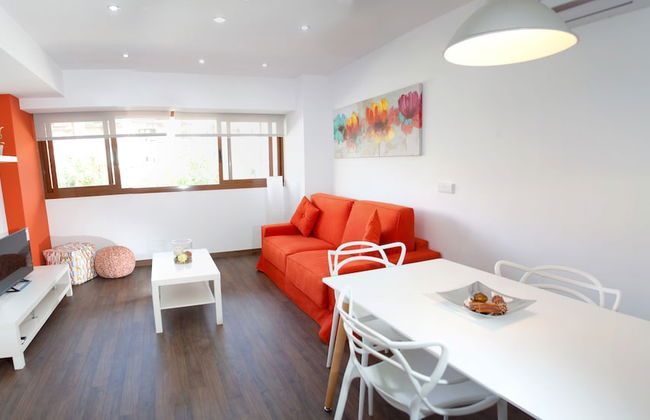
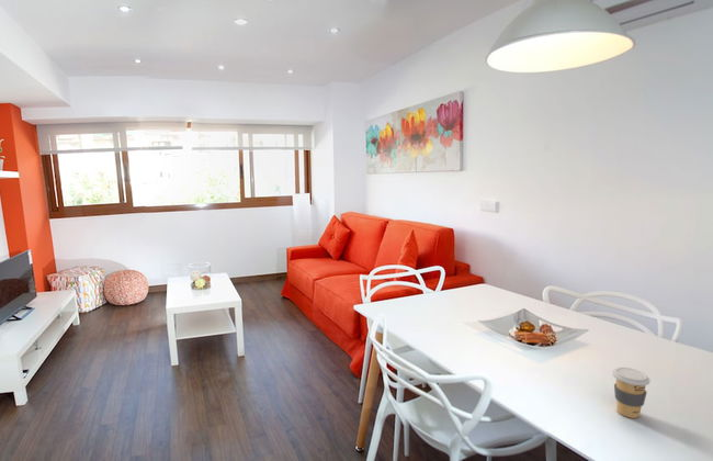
+ coffee cup (629, 393)
